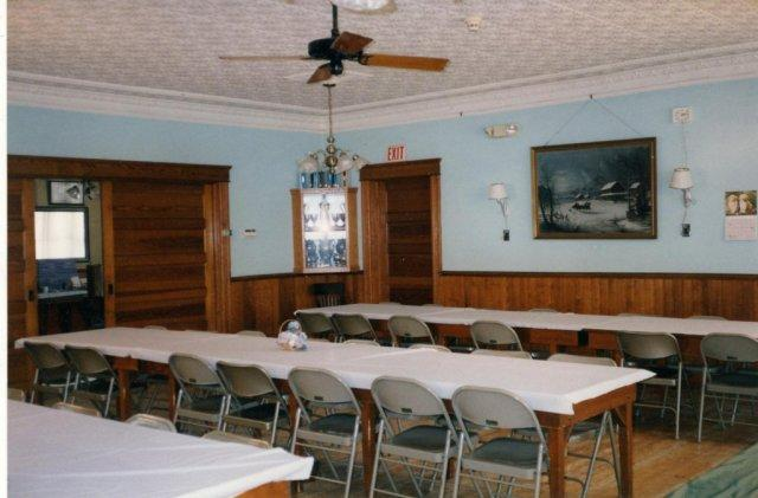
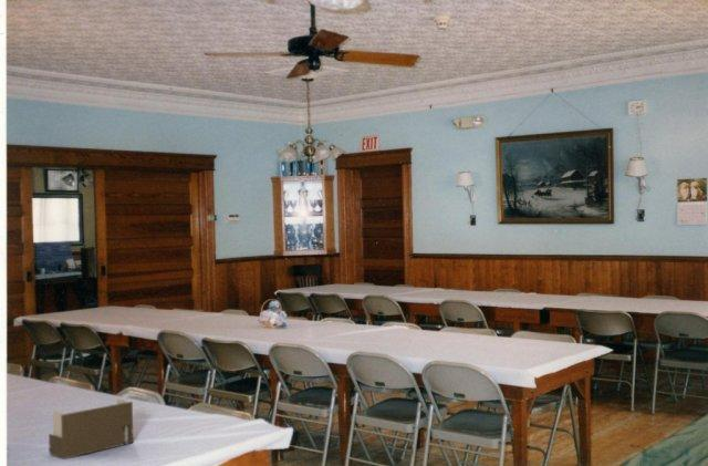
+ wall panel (92, 426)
